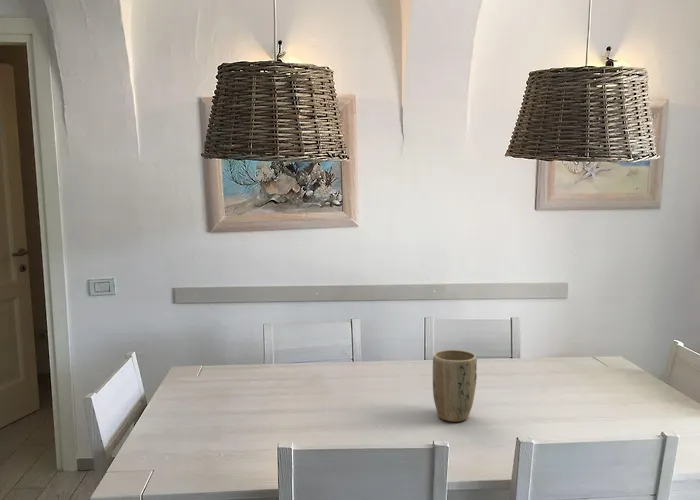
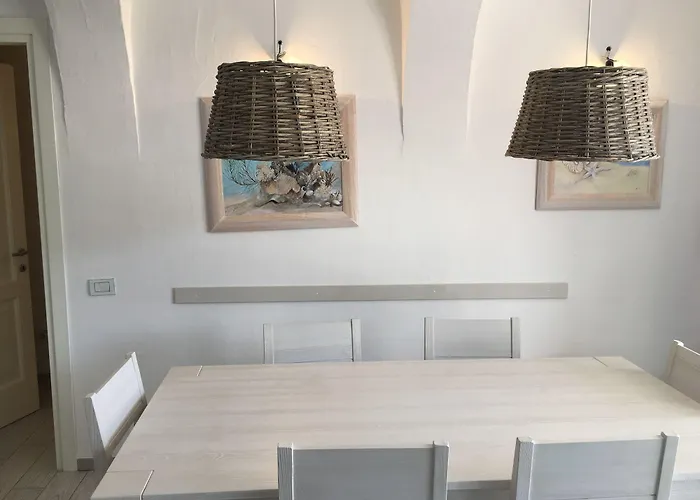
- plant pot (454, 385)
